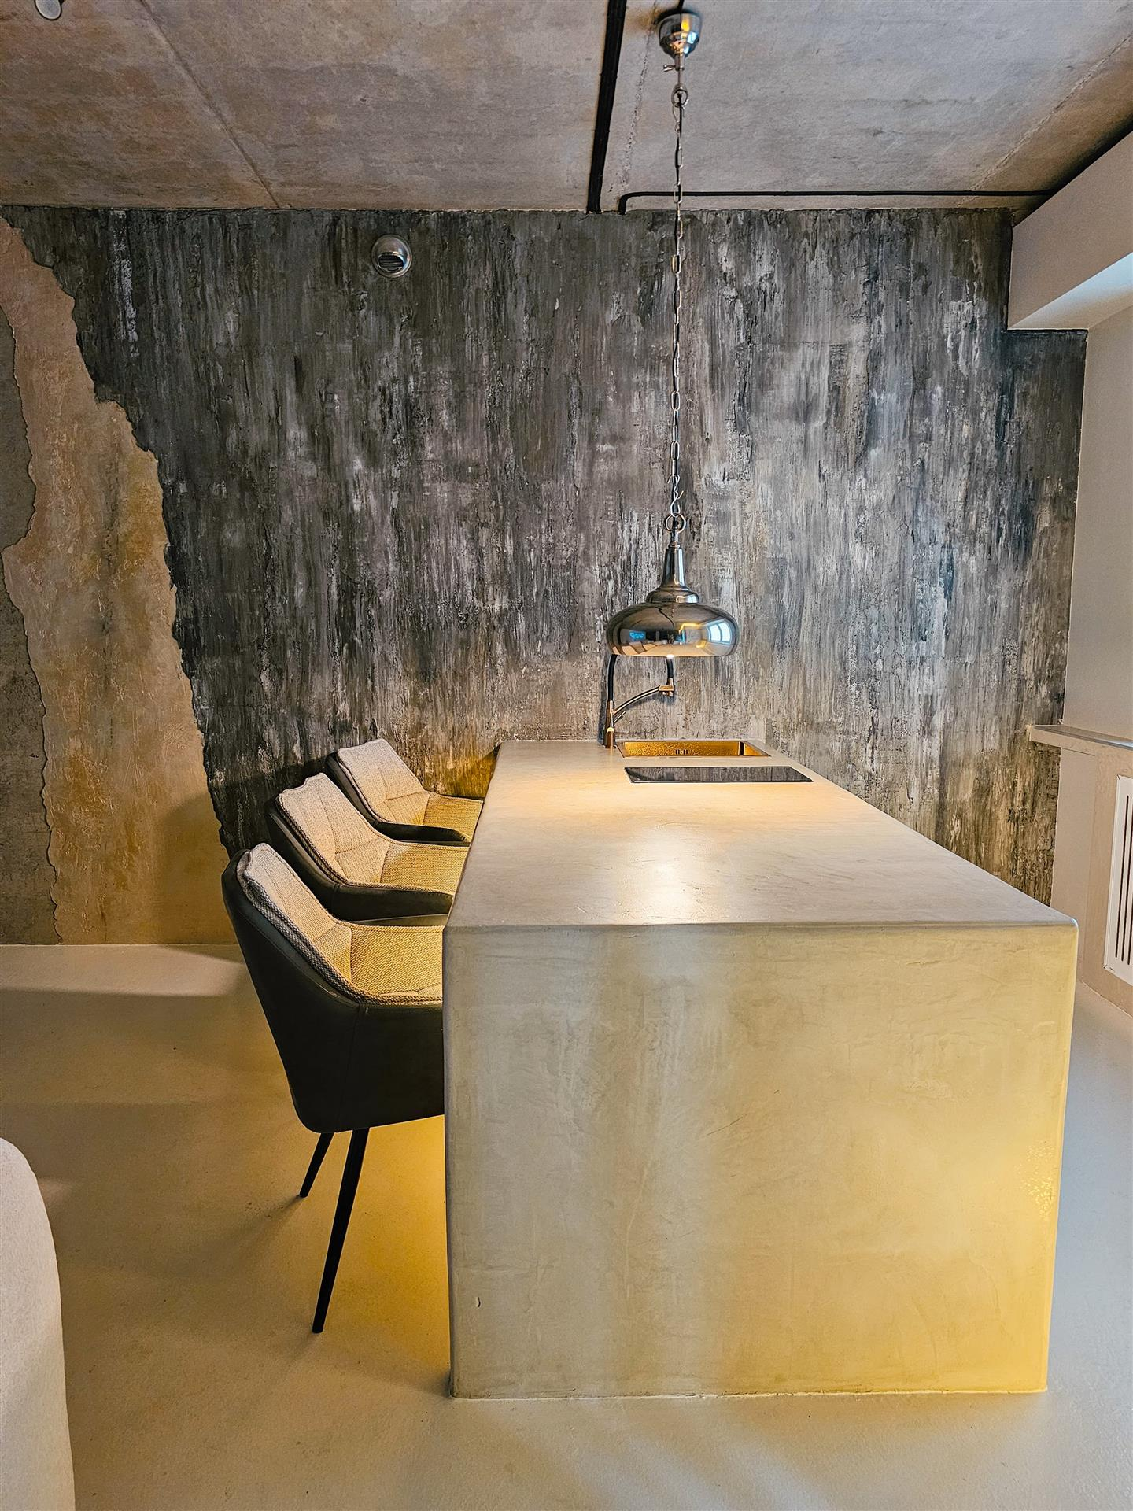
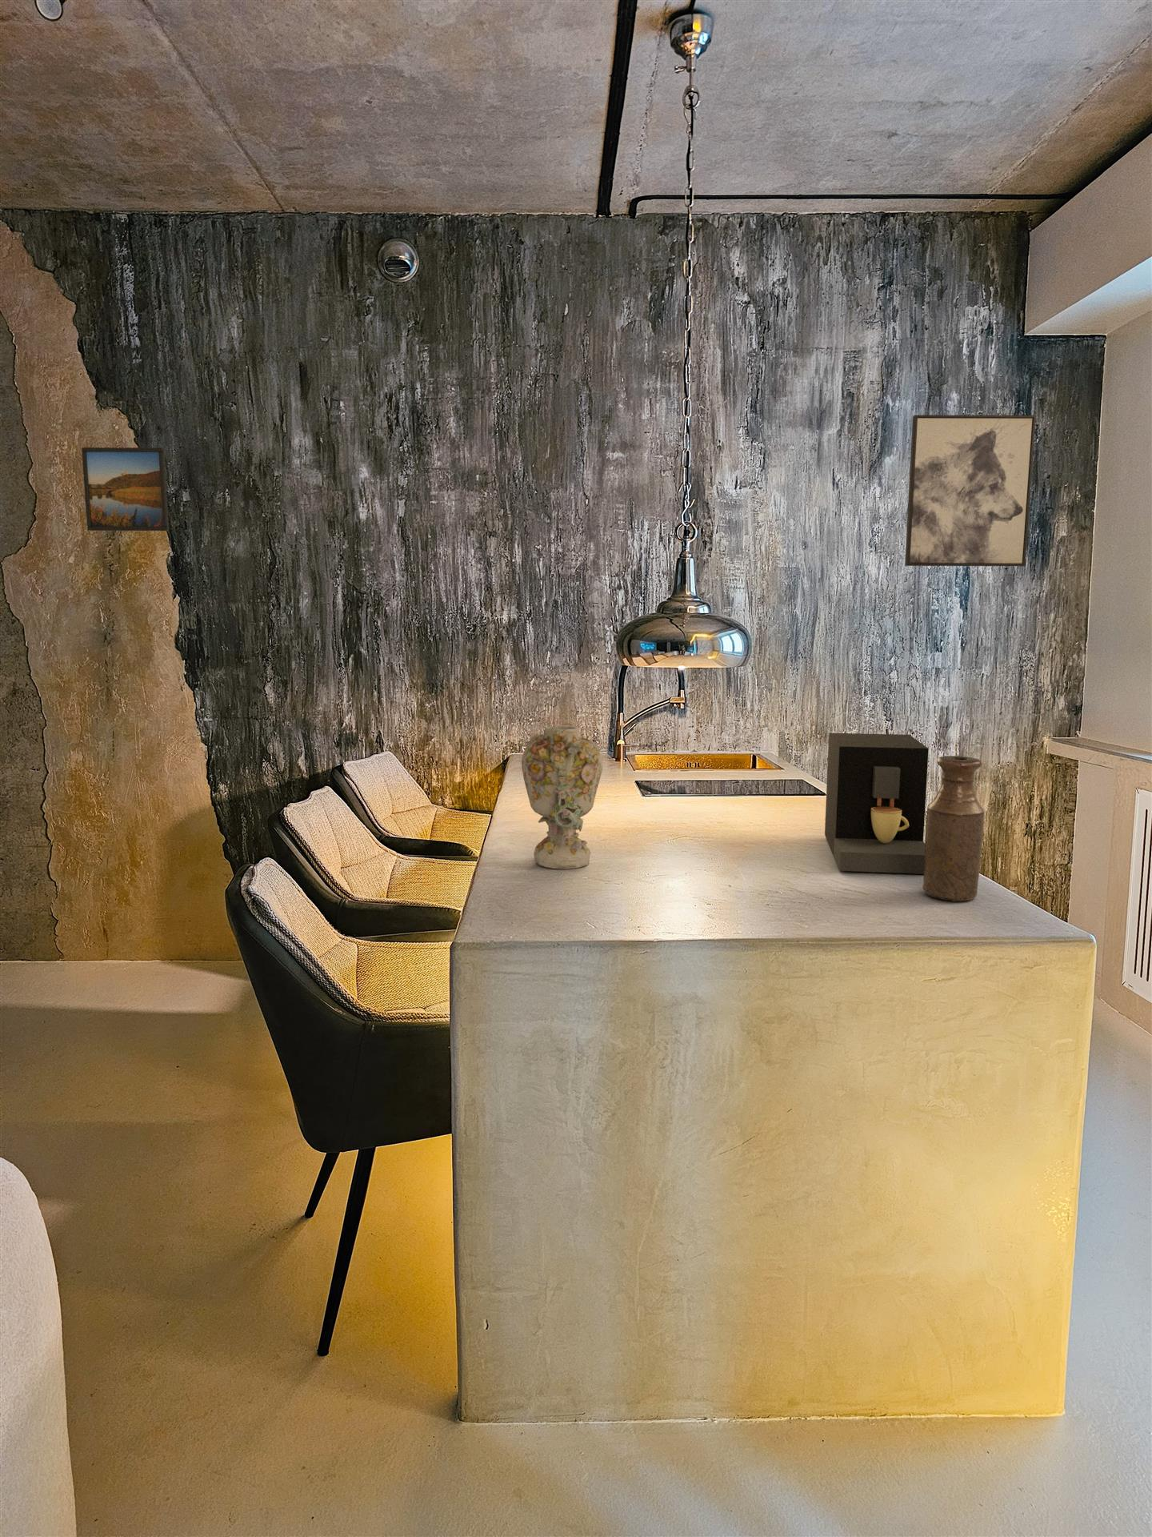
+ vase (561, 791)
+ bottle (954, 827)
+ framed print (126, 489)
+ wall art (969, 491)
+ coffee maker (876, 799)
